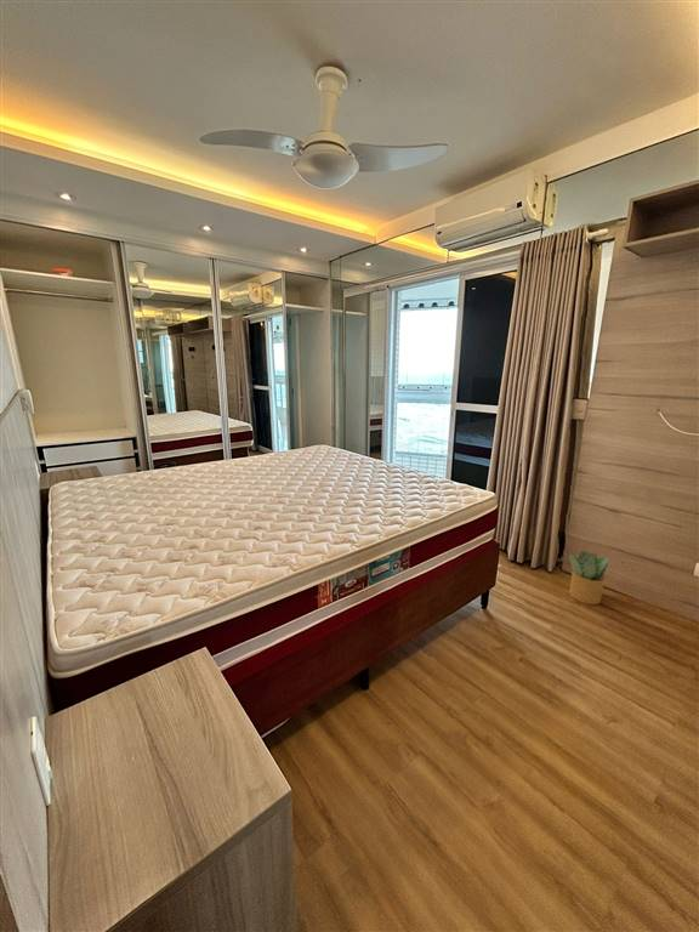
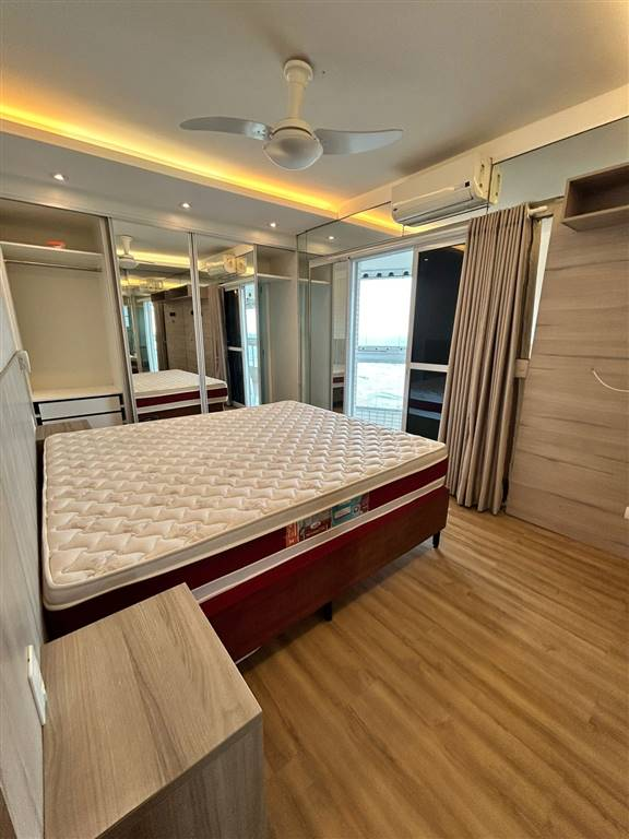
- potted plant (585, 575)
